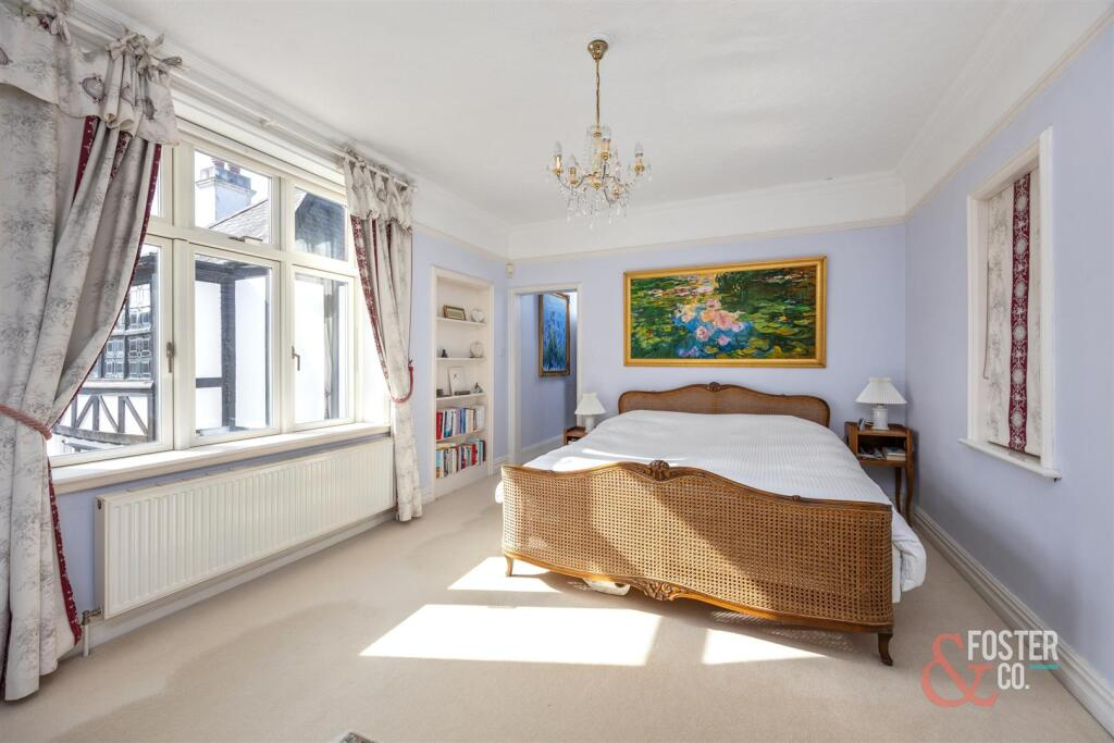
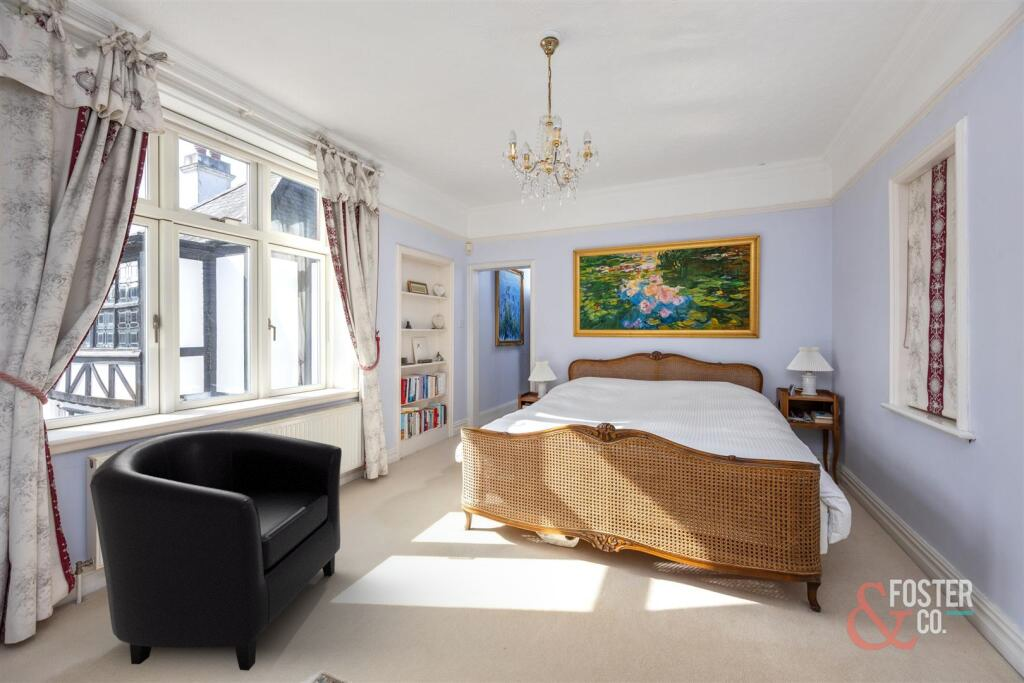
+ chair (225, 524)
